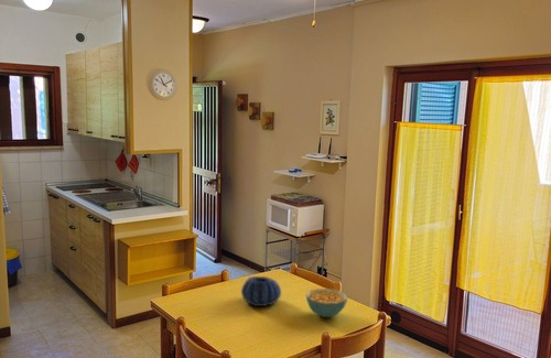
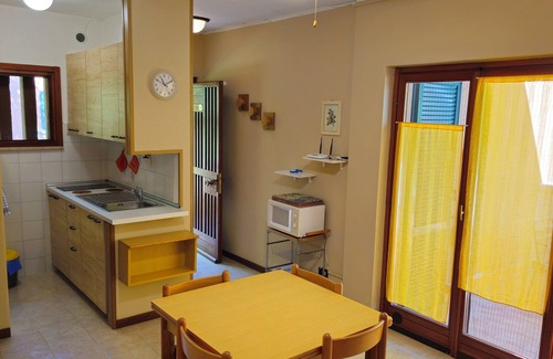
- decorative bowl (260, 290)
- cereal bowl (325, 305)
